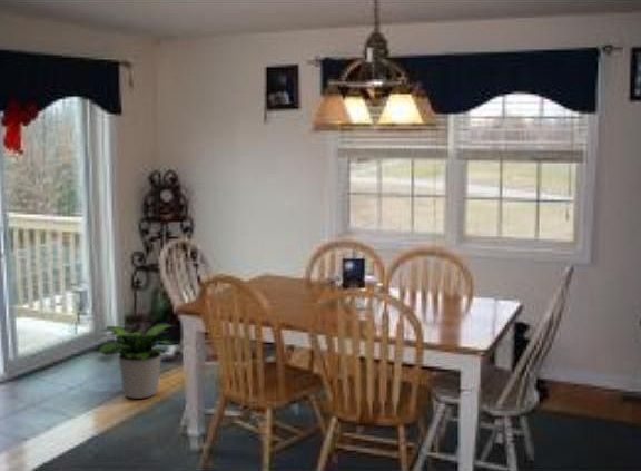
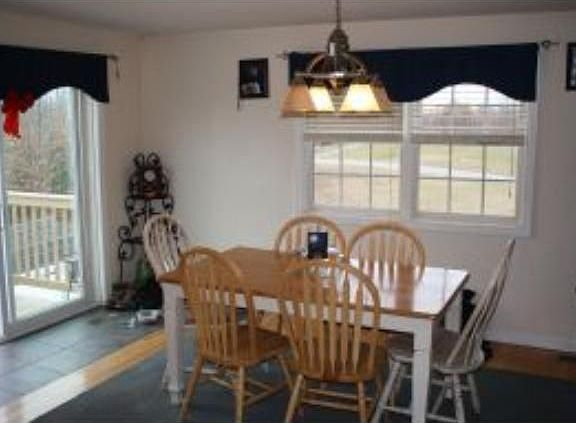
- potted plant (134, 361)
